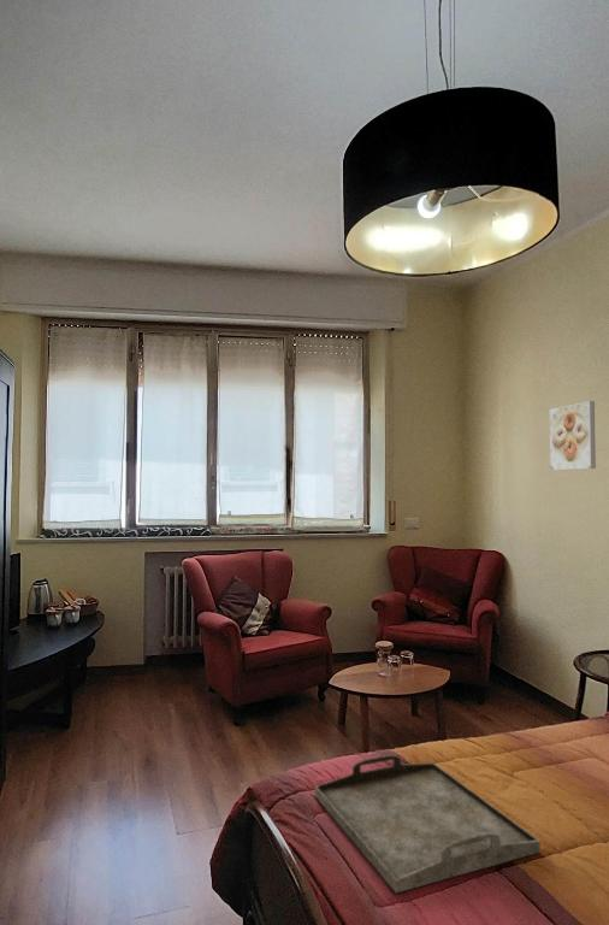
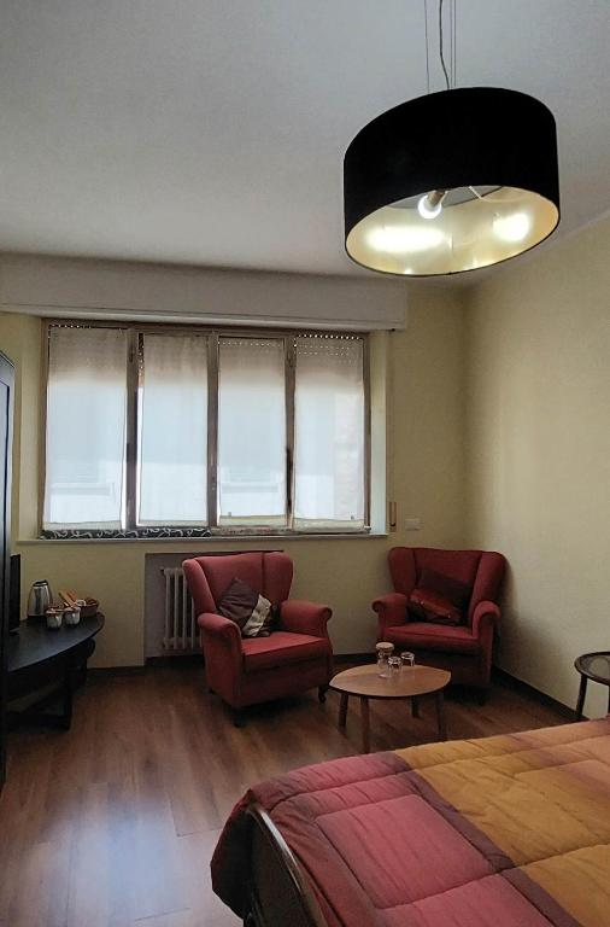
- serving tray (418, 807)
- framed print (570, 437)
